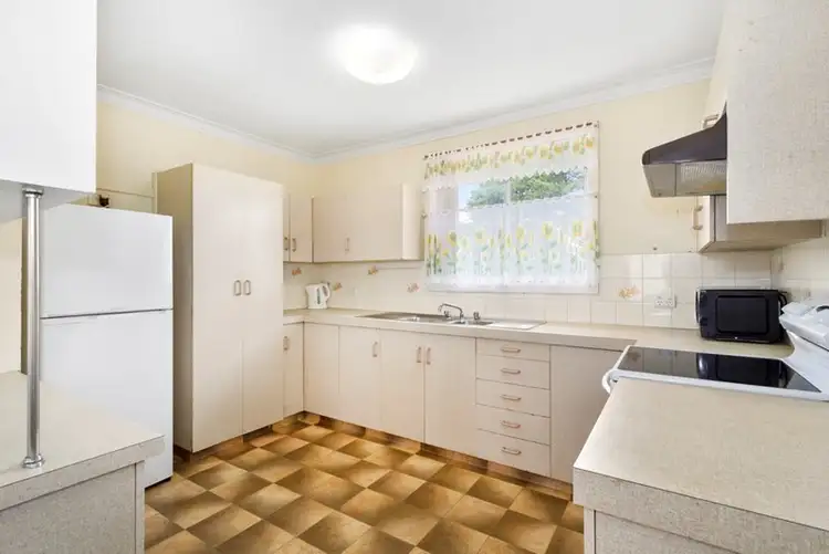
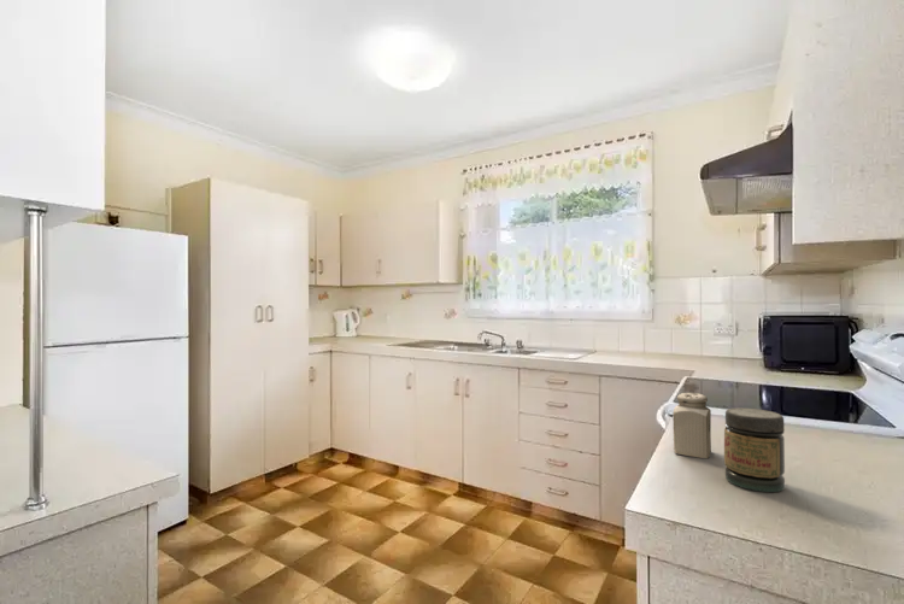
+ salt shaker (692, 422)
+ jar (753, 447)
